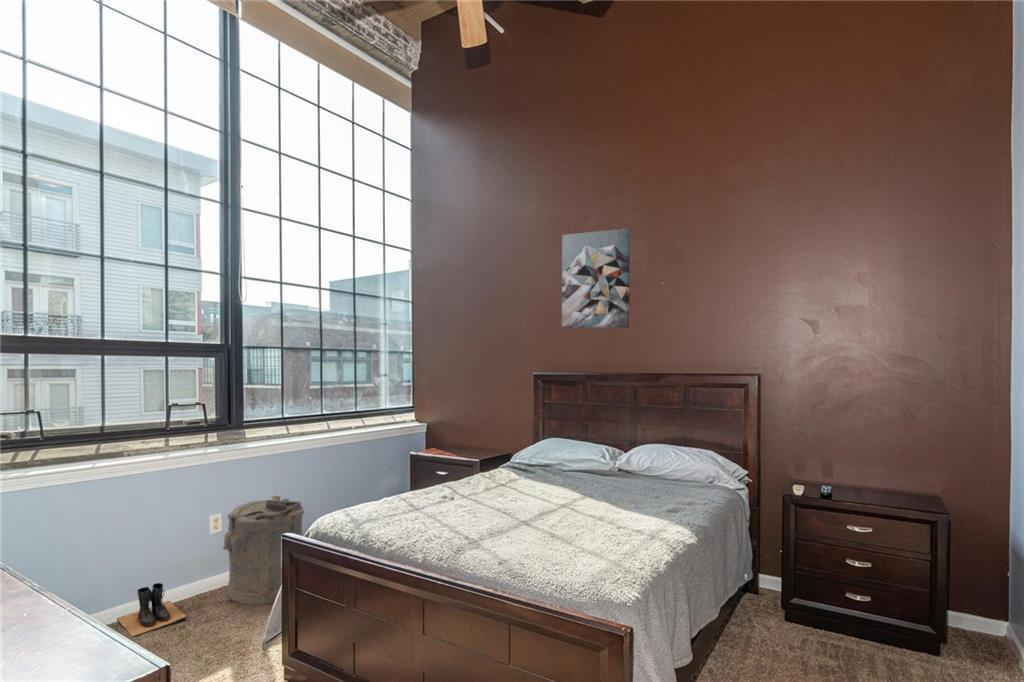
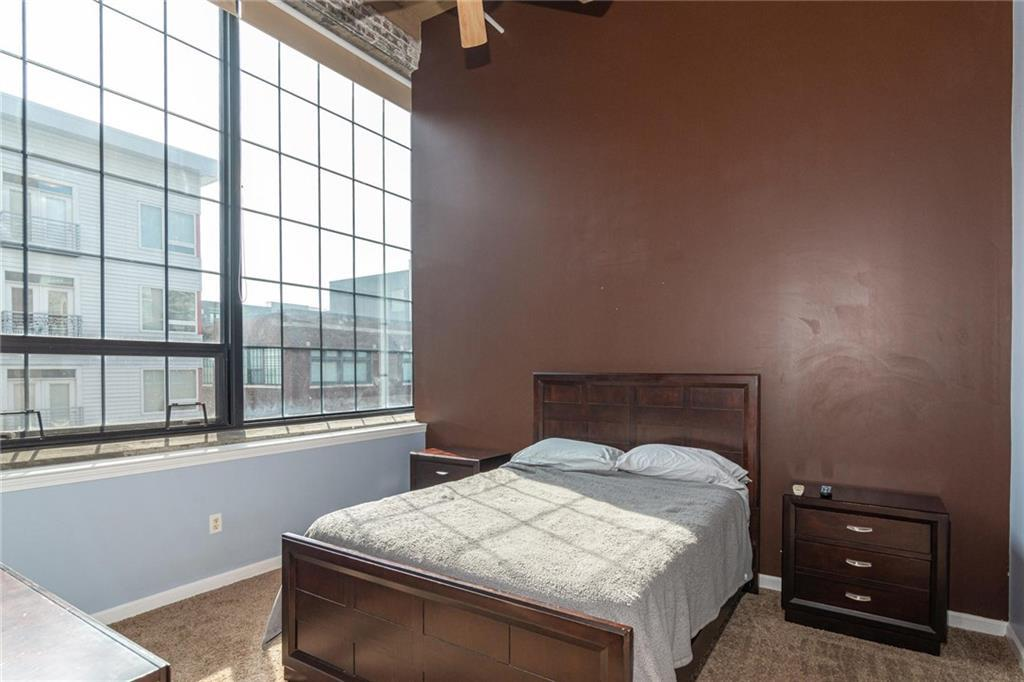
- laundry hamper (262, 546)
- wall art (594, 279)
- boots (152, 604)
